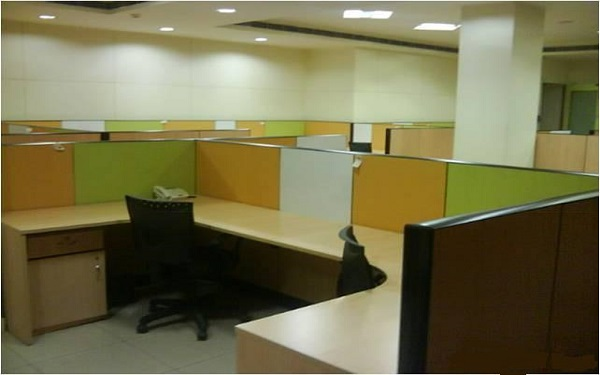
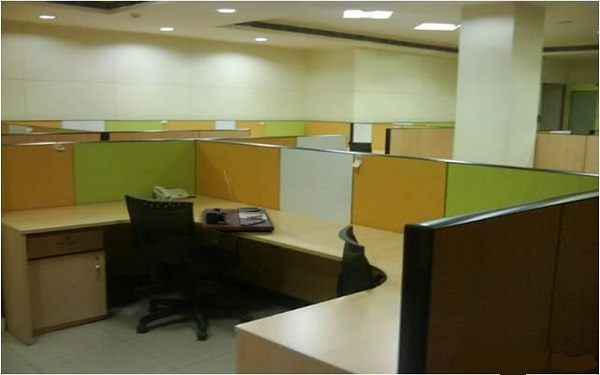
+ desk organizer (231, 197)
